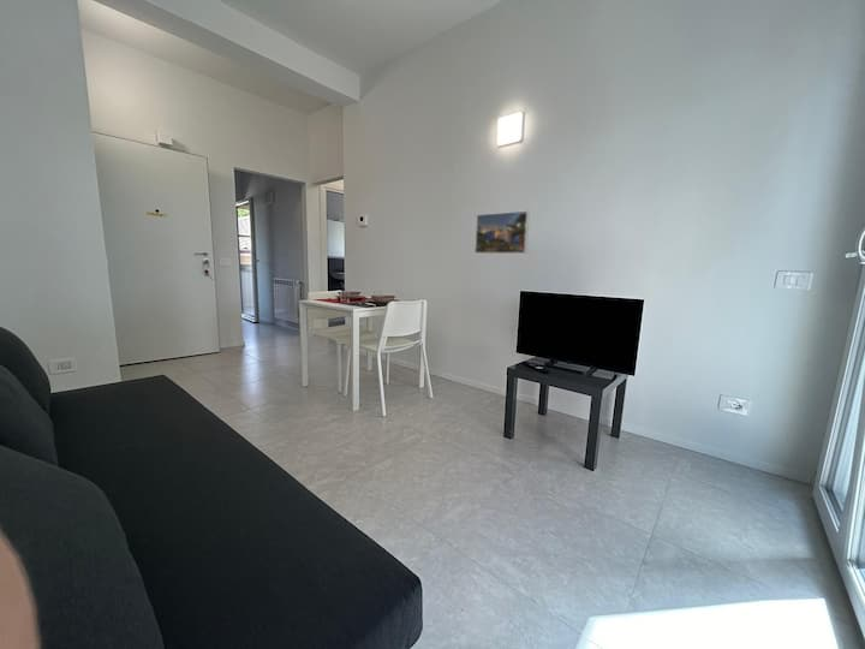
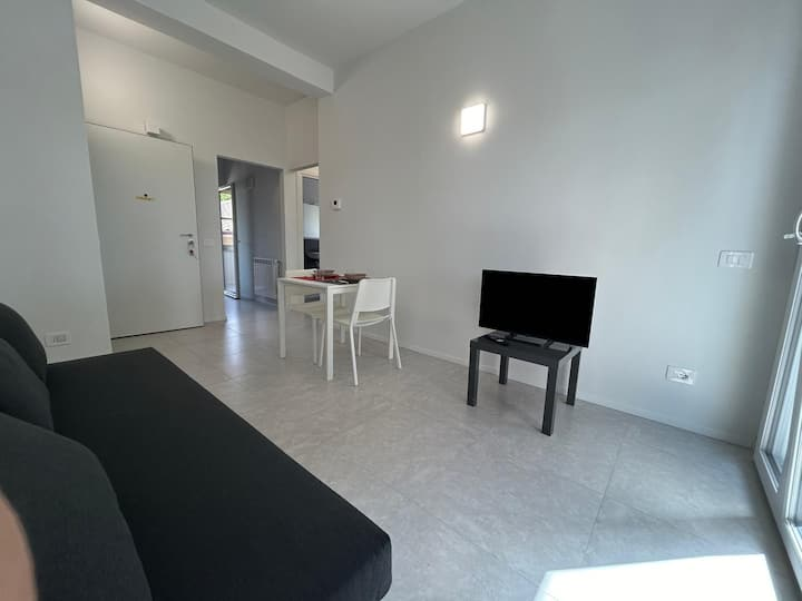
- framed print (500, 233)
